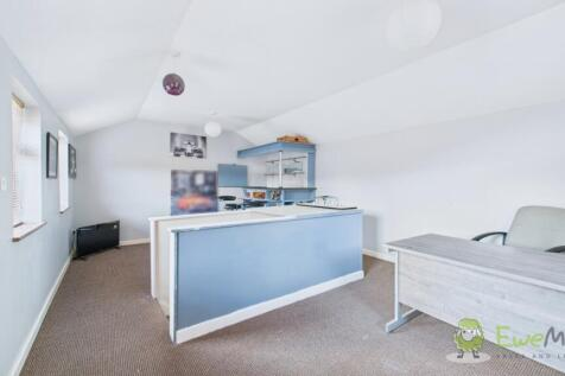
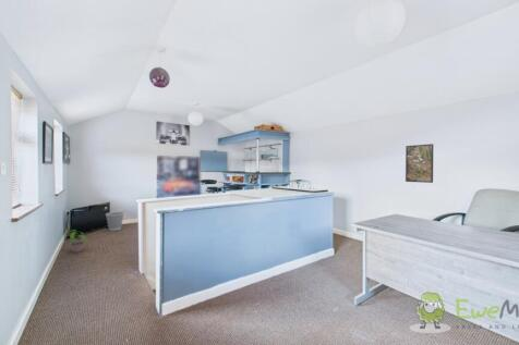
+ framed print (419, 163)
+ potted plant (77, 242)
+ wastebasket (114, 221)
